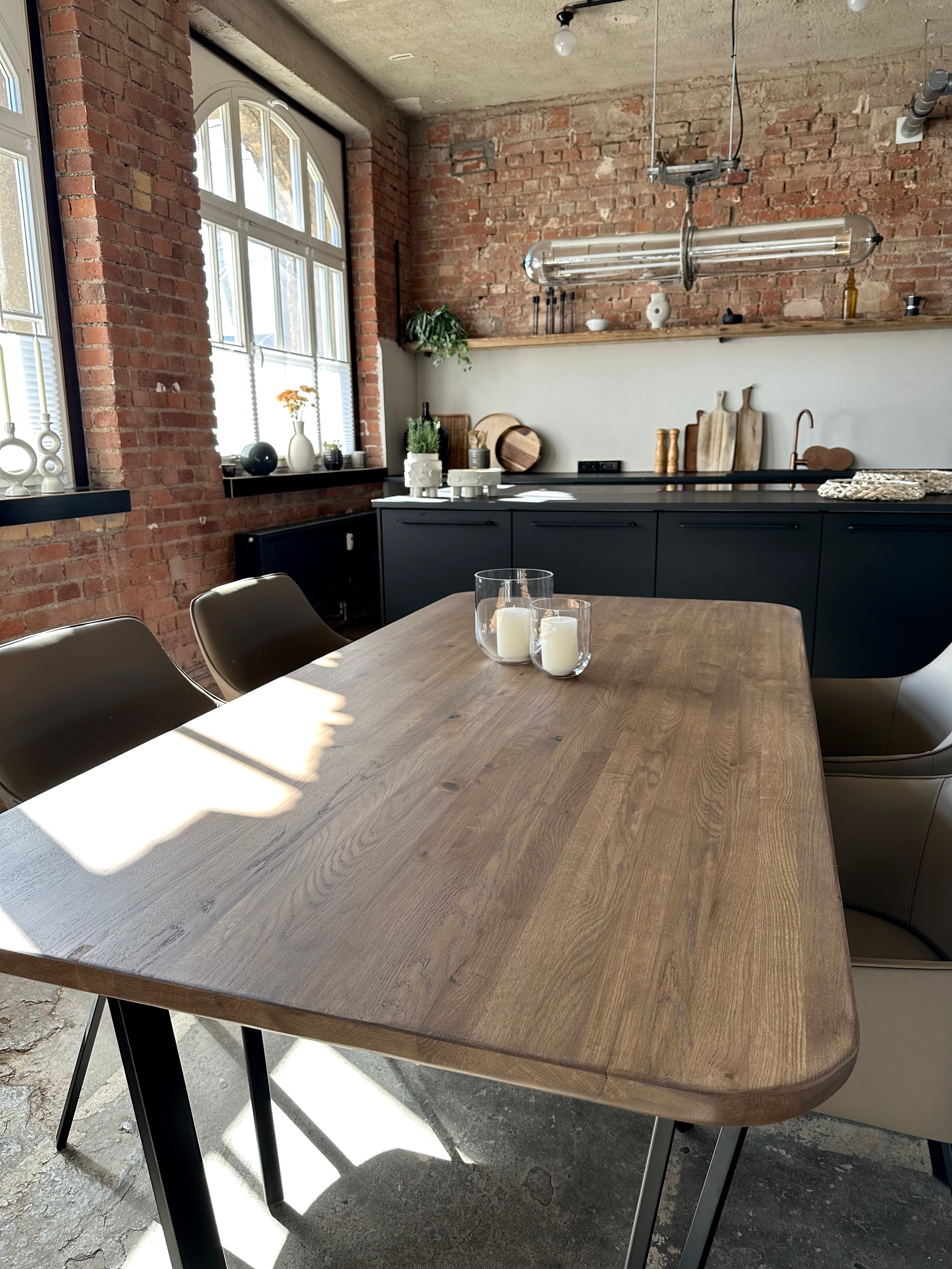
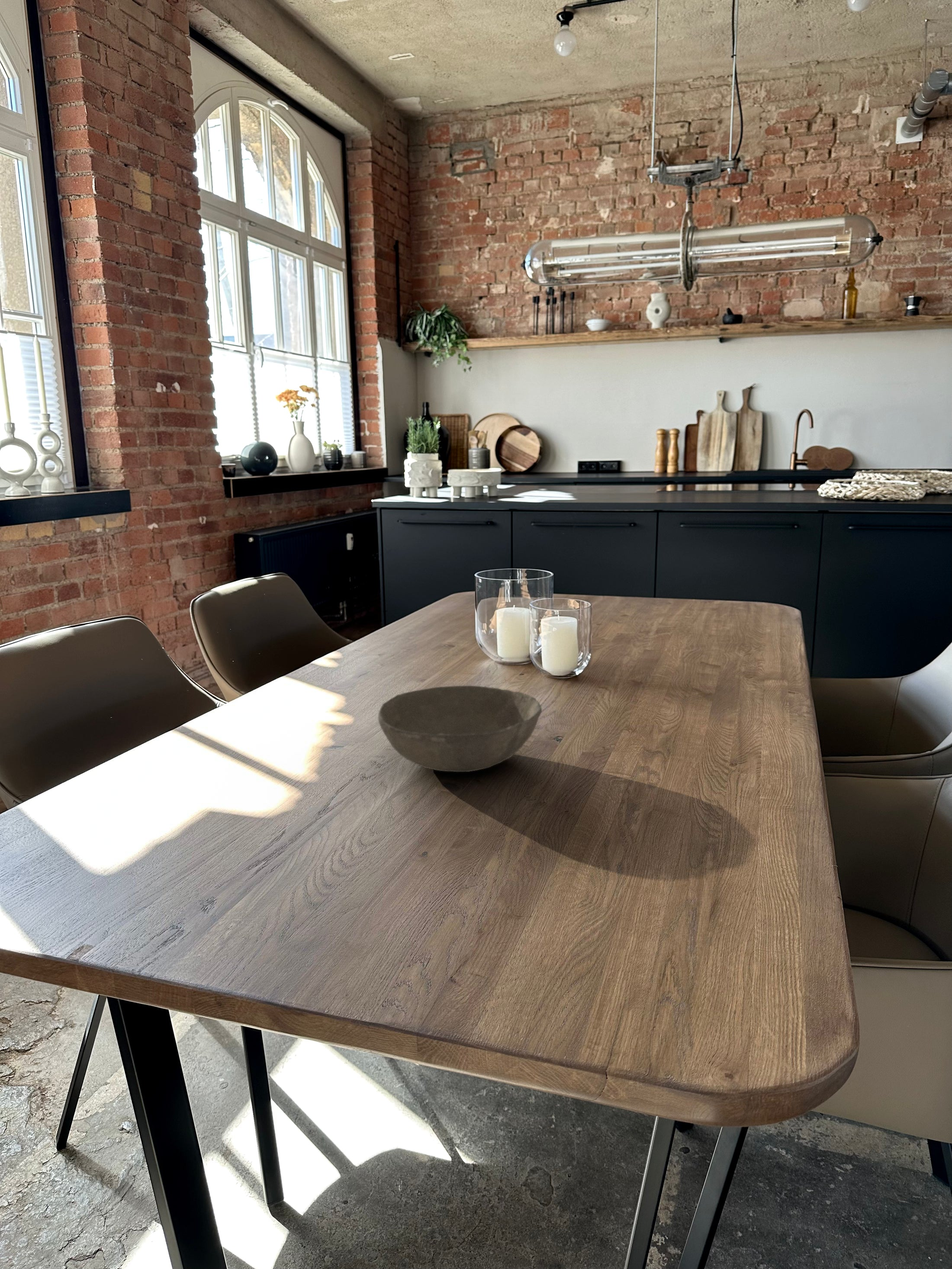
+ bowl (460, 733)
